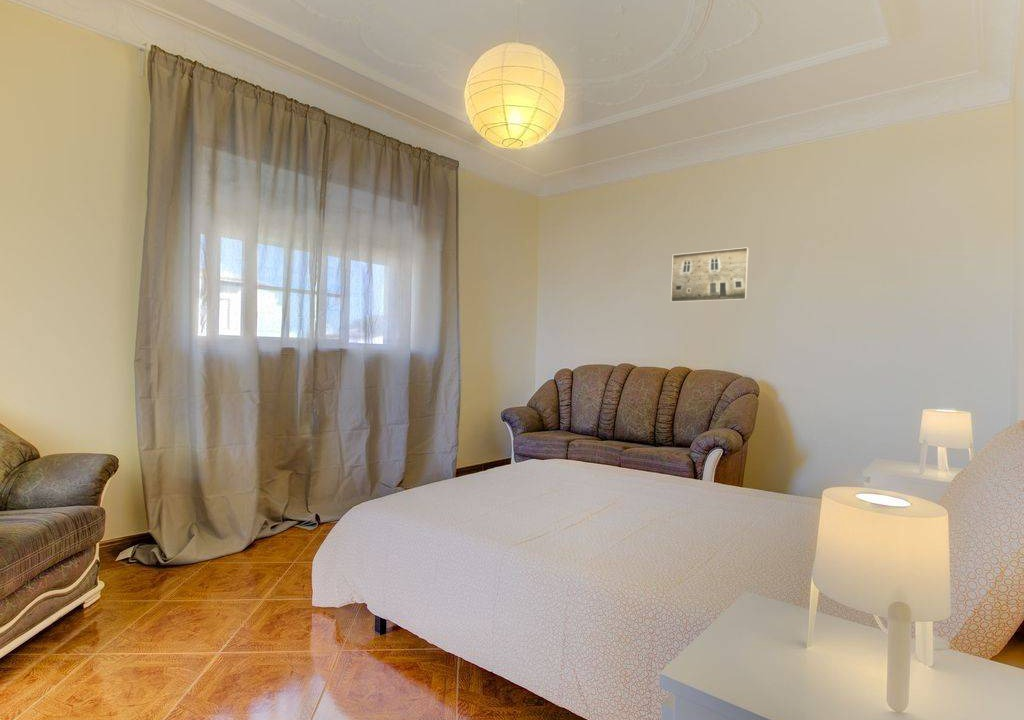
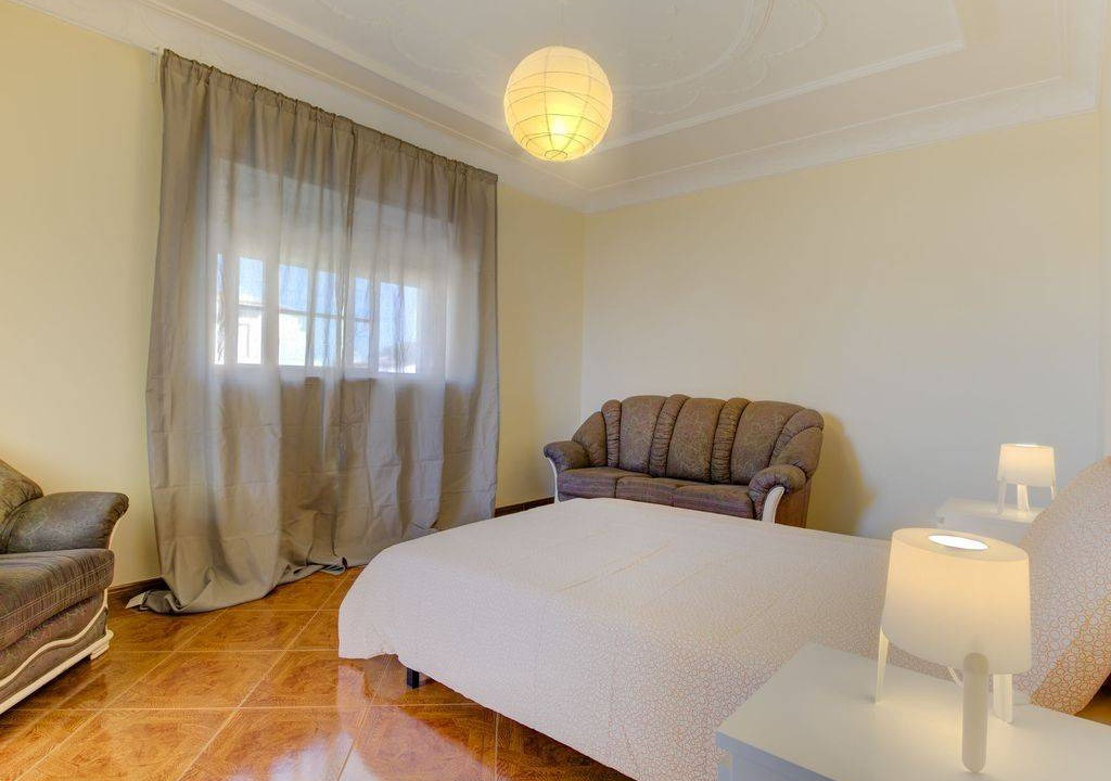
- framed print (708, 276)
